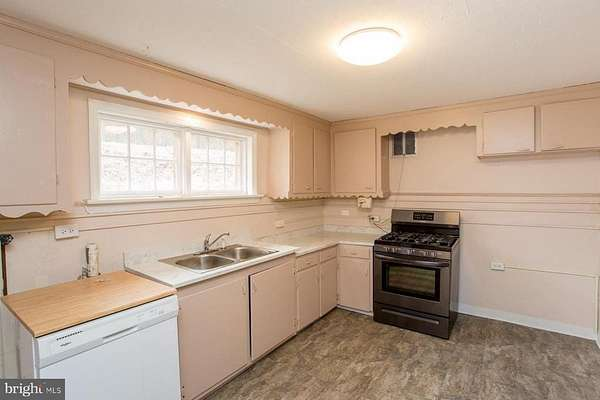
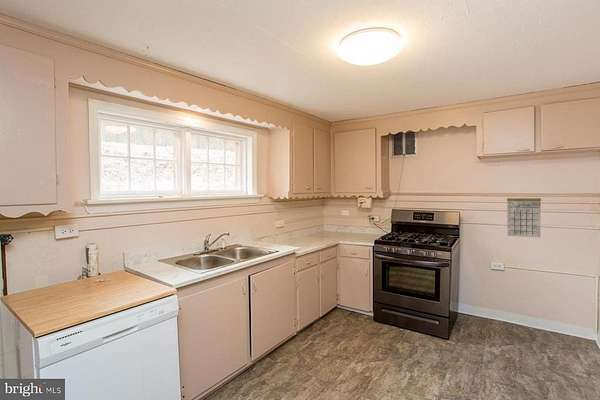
+ calendar (523, 212)
